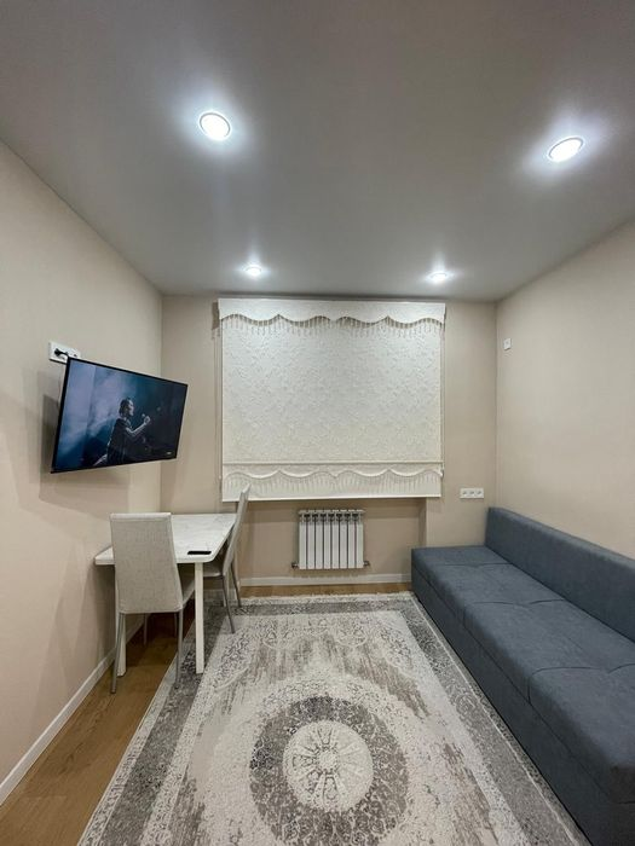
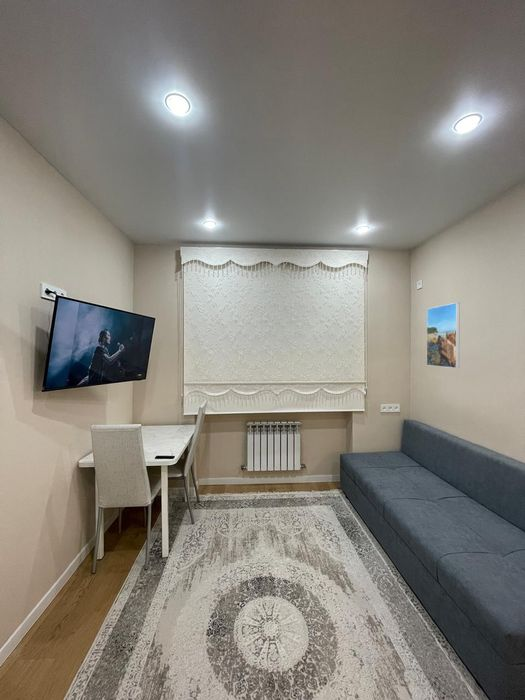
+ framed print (441, 336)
